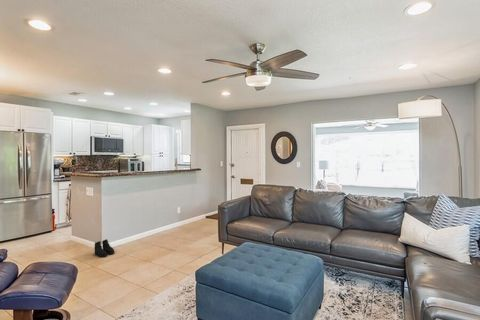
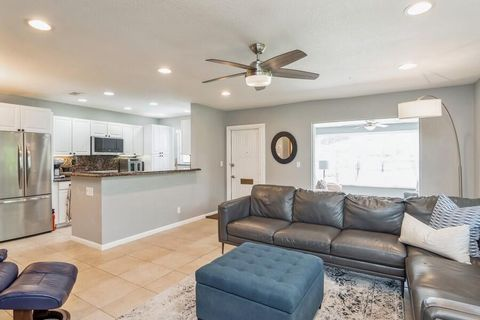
- boots (104, 247)
